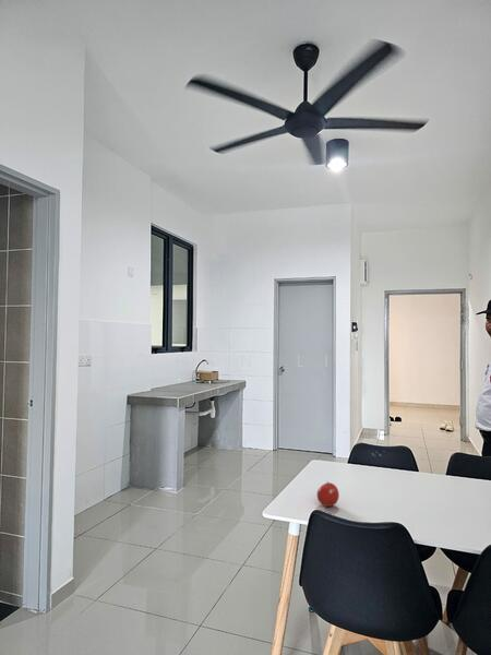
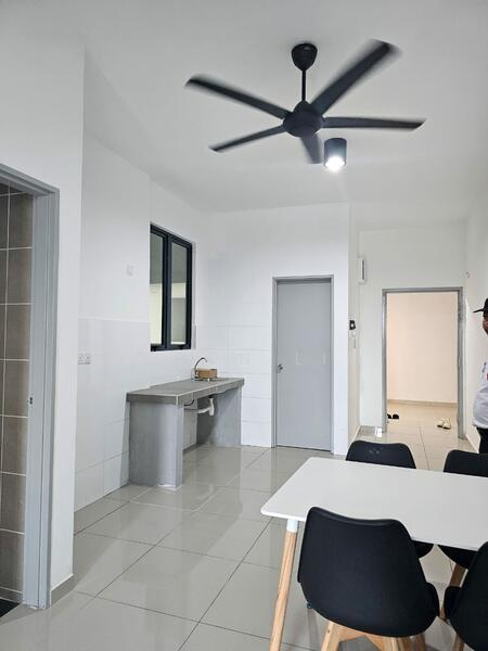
- fruit (327, 492)
